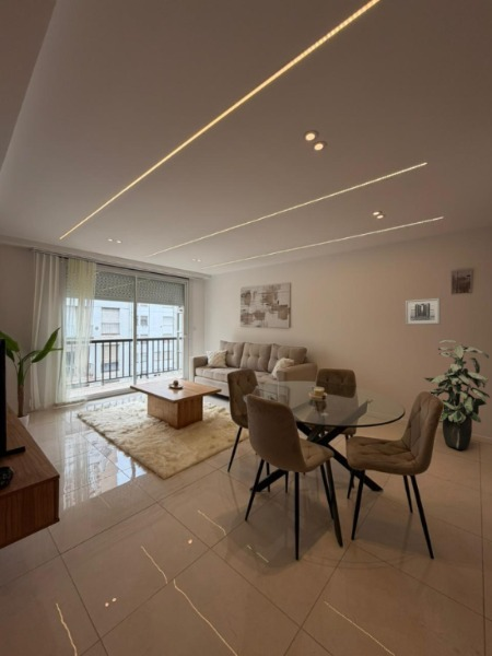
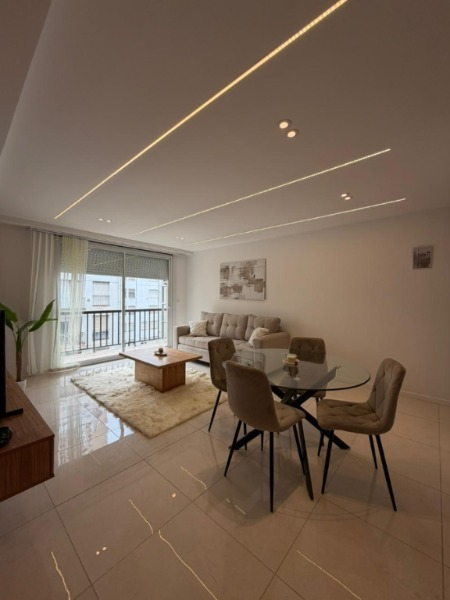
- wall art (422, 312)
- indoor plant (454, 393)
